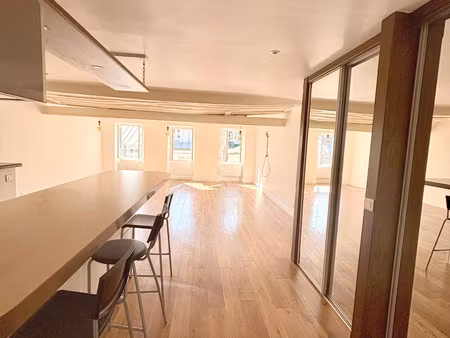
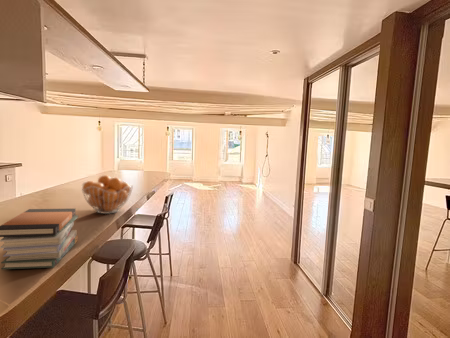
+ book stack (42, 235)
+ fruit basket (107, 193)
